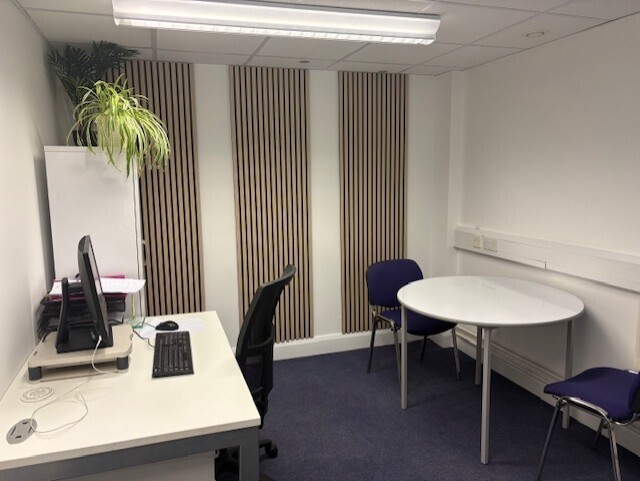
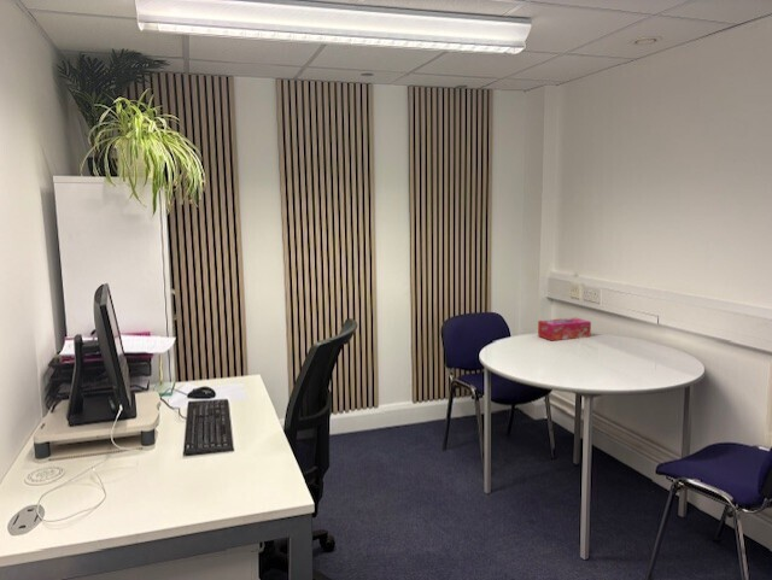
+ tissue box (563, 328)
